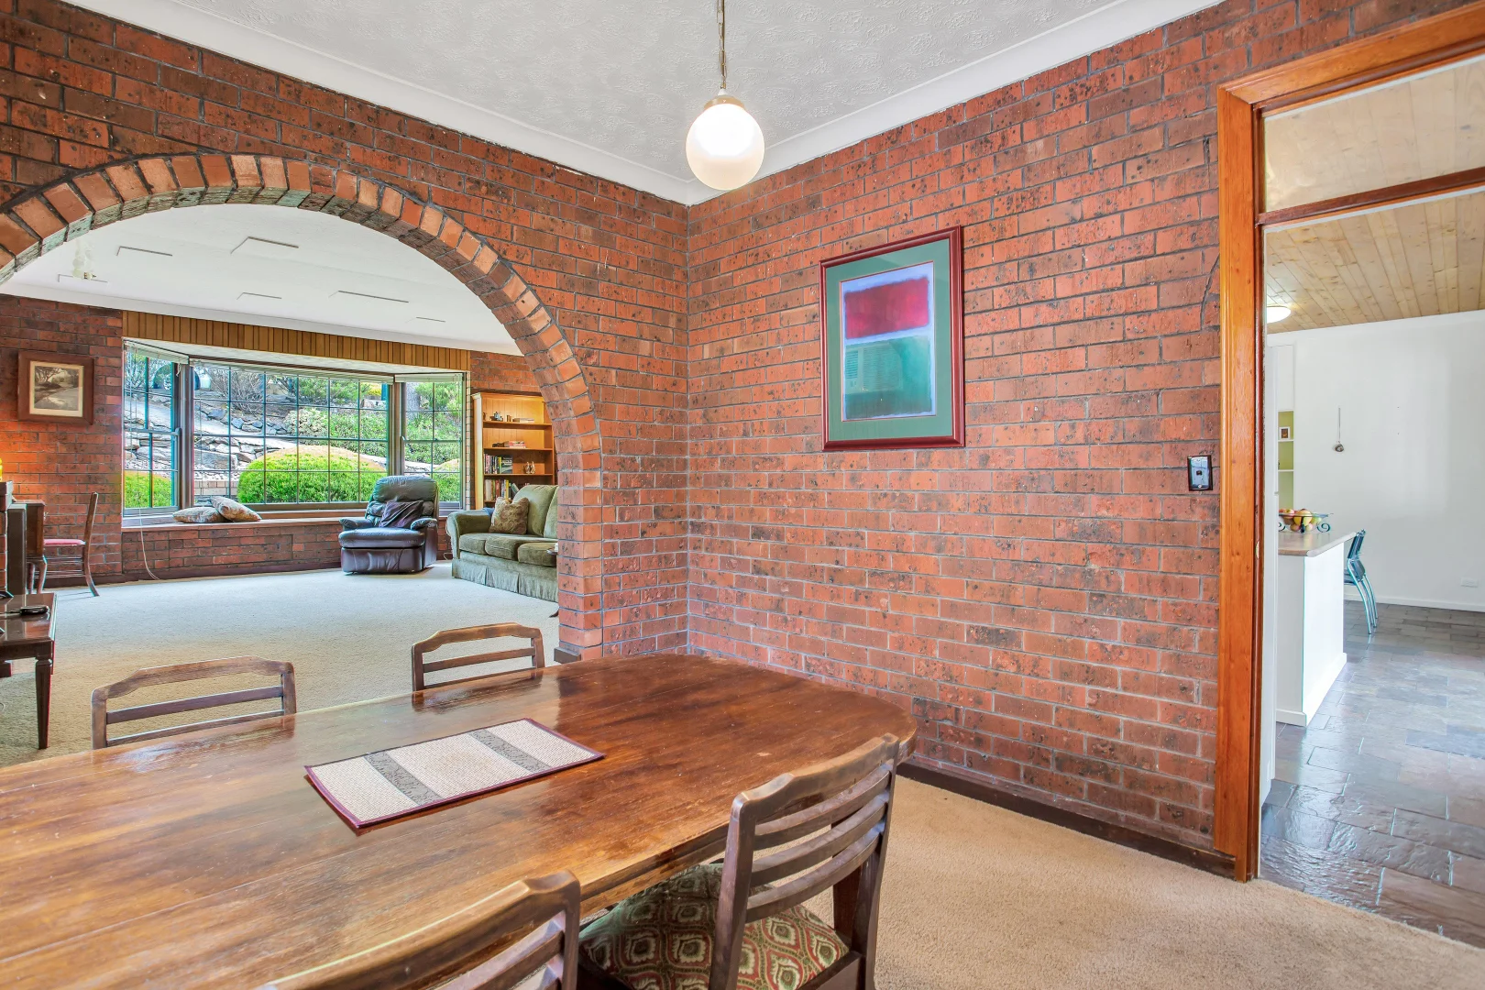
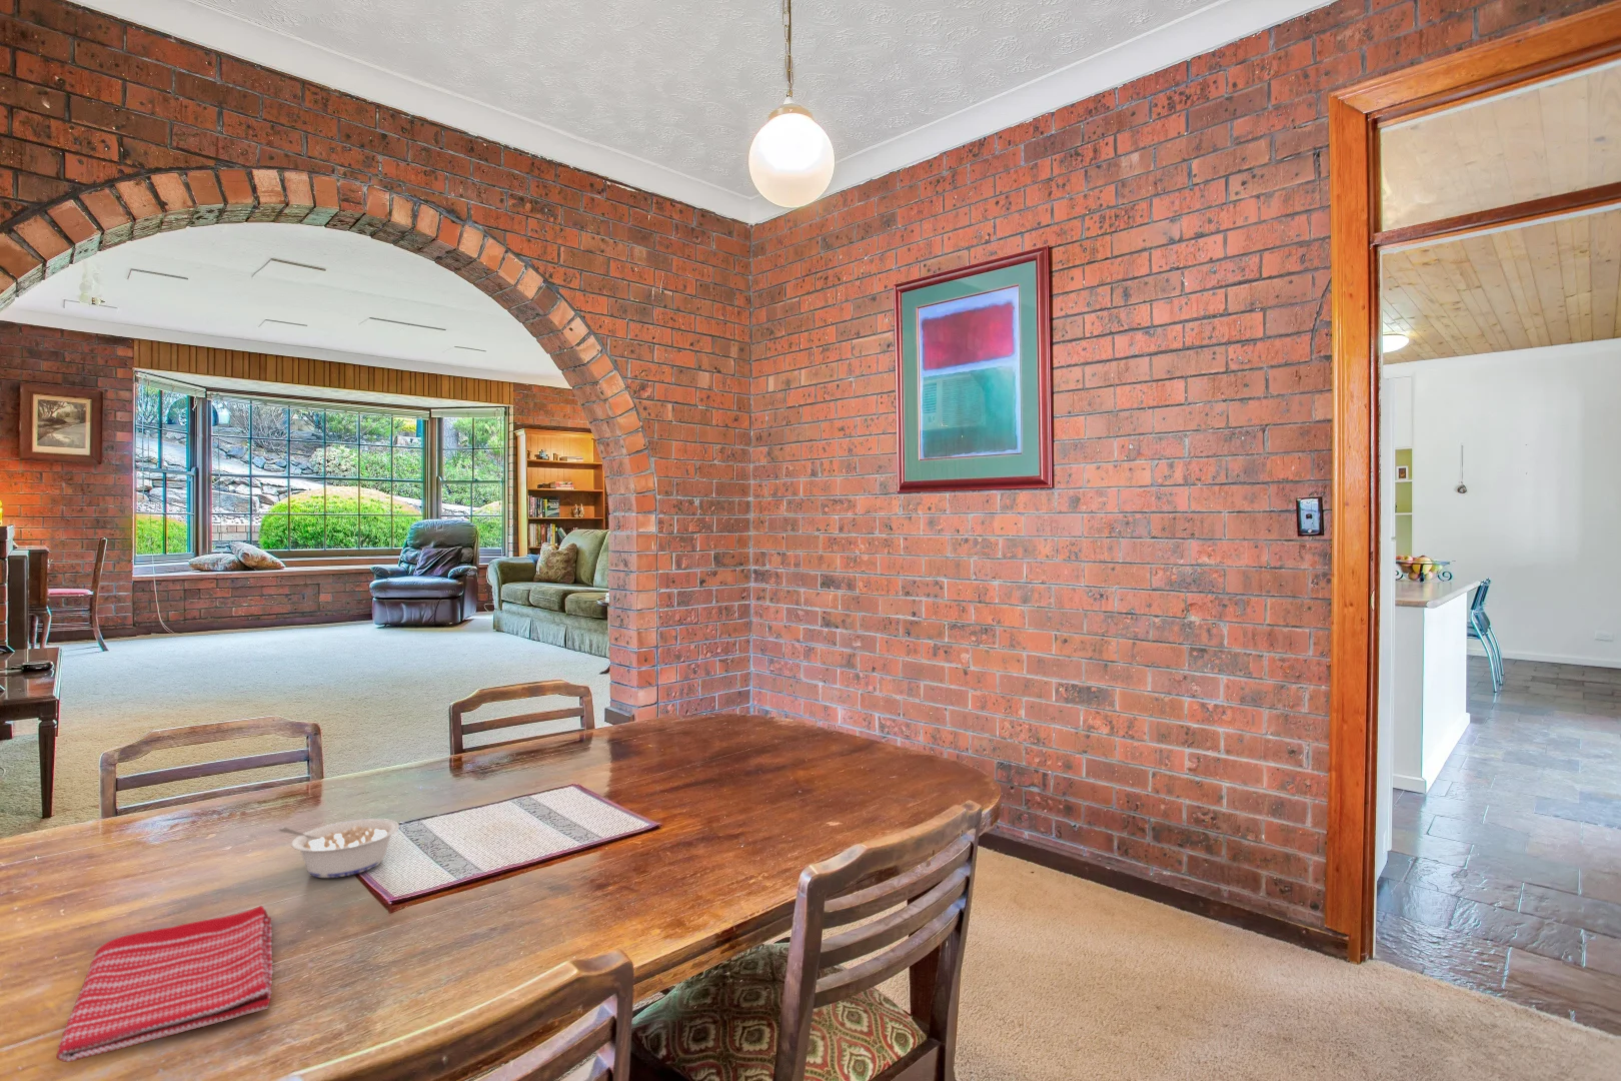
+ dish towel (180, 972)
+ legume (343, 847)
